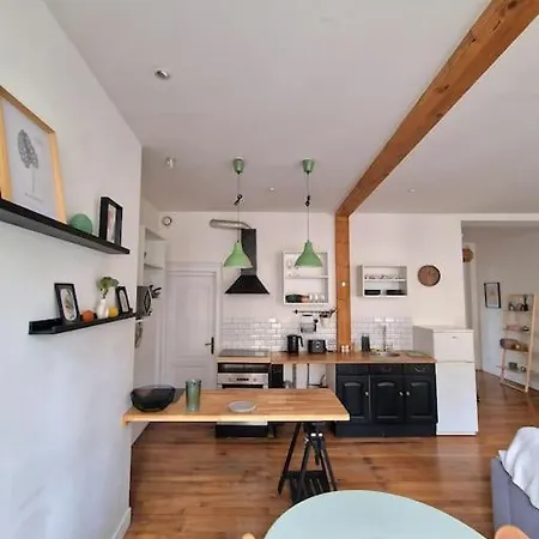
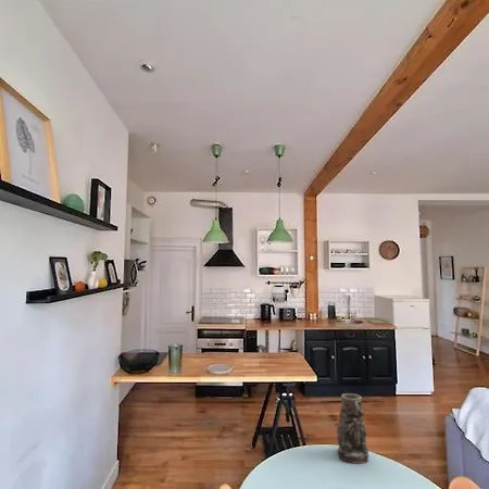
+ vase (350, 426)
